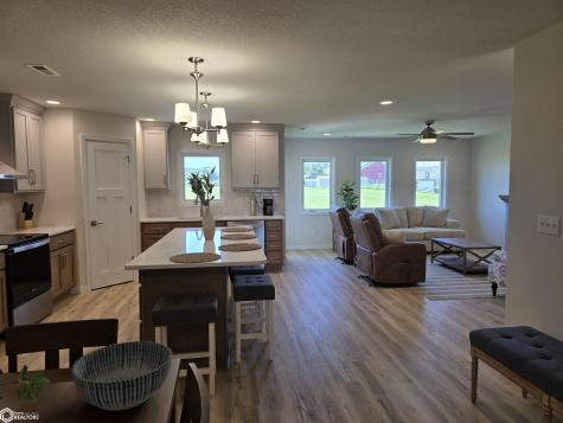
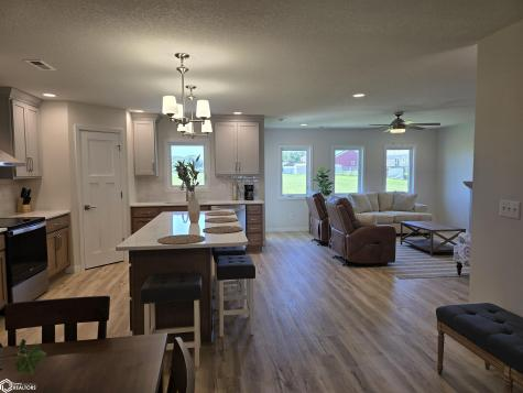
- bowl (124, 377)
